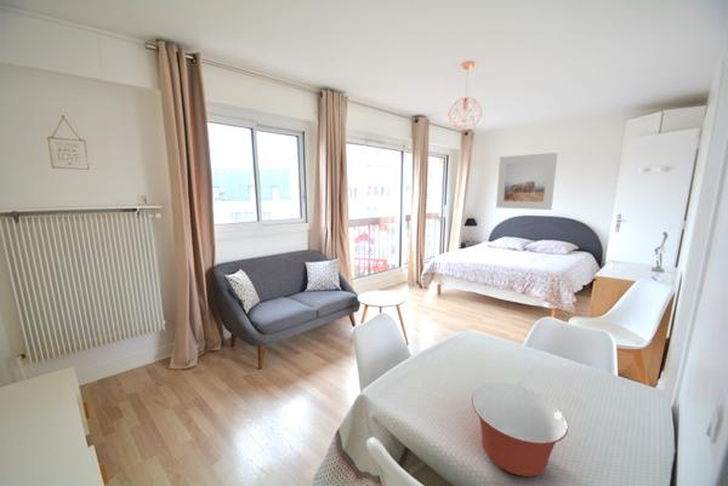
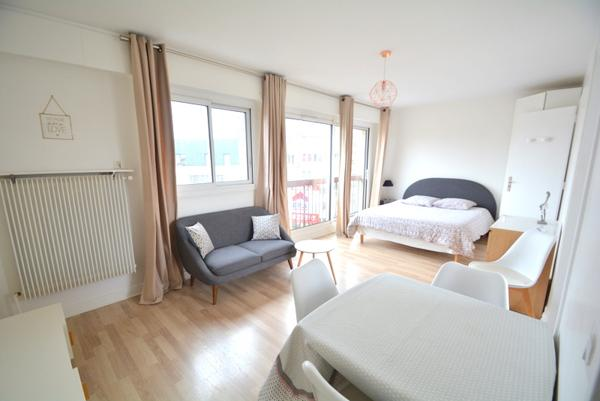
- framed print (524, 182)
- mixing bowl (514, 433)
